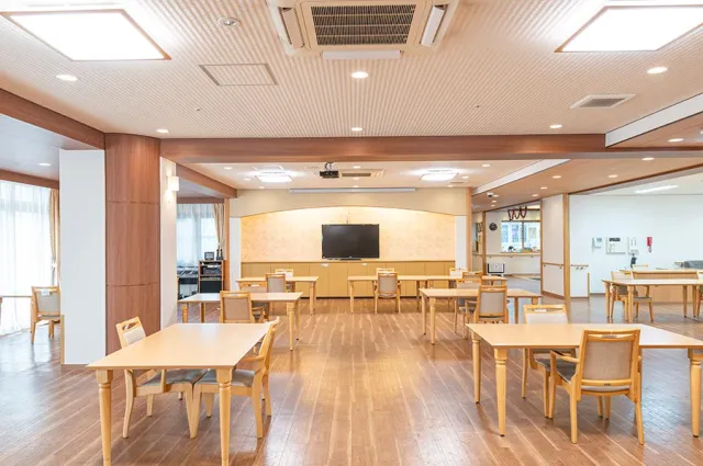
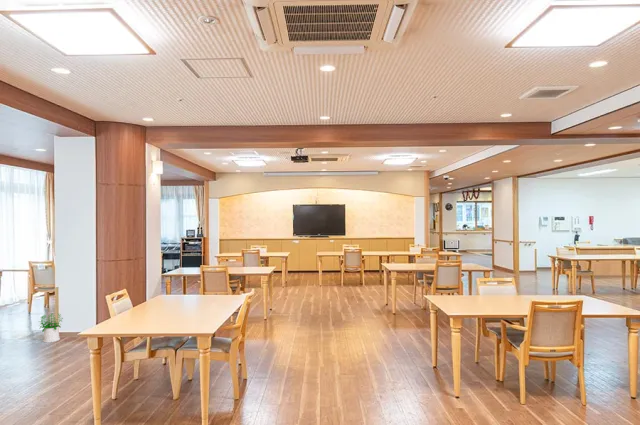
+ potted plant (49, 327)
